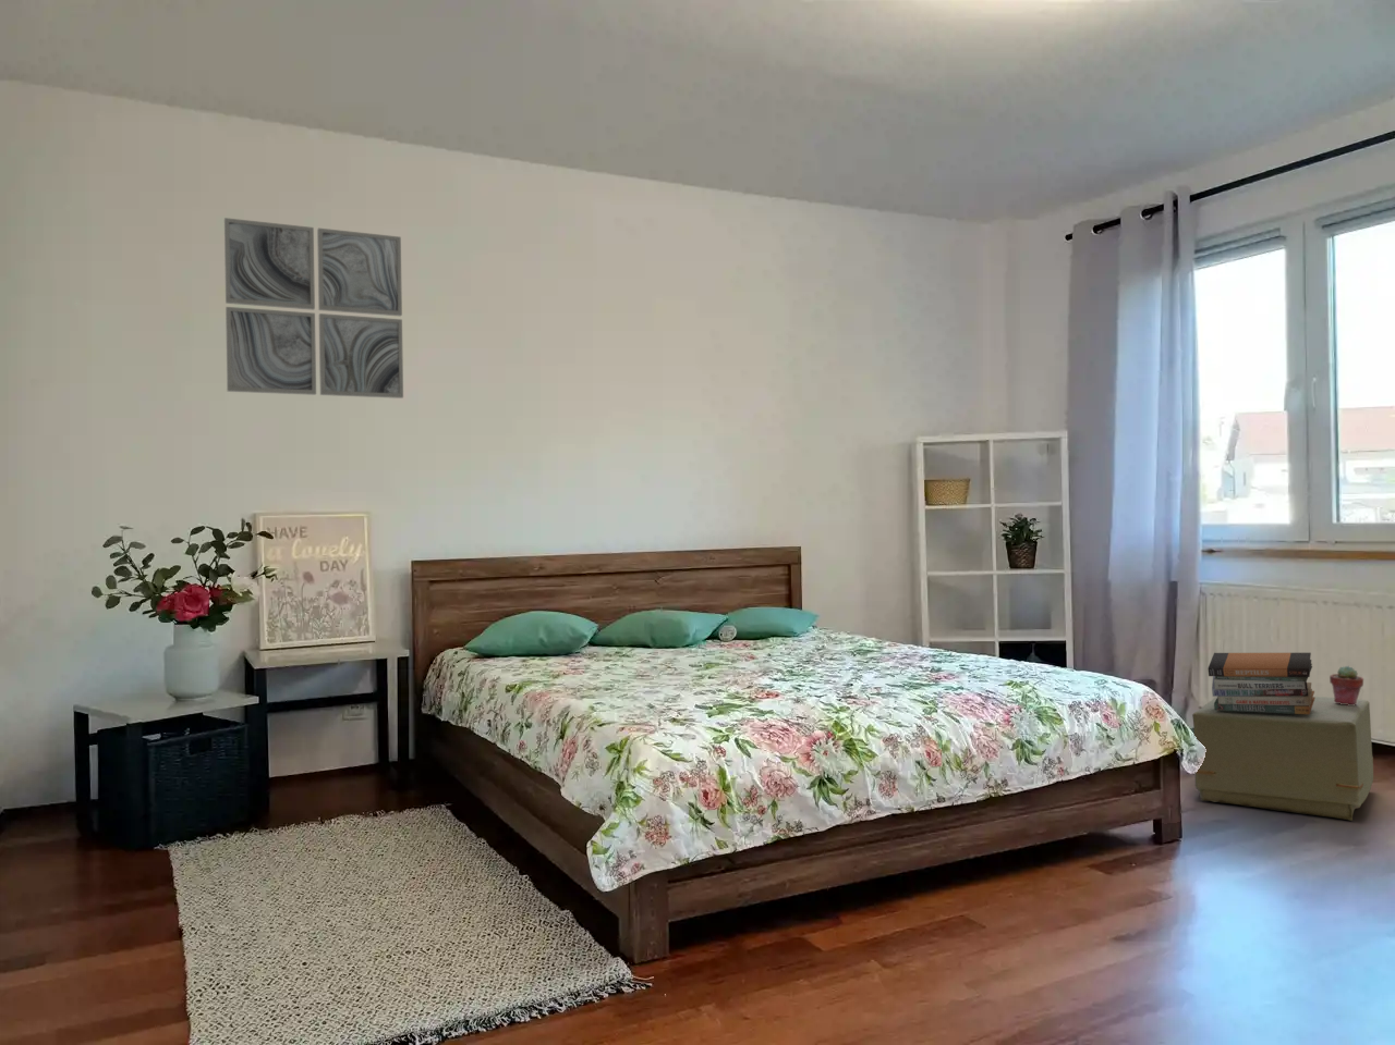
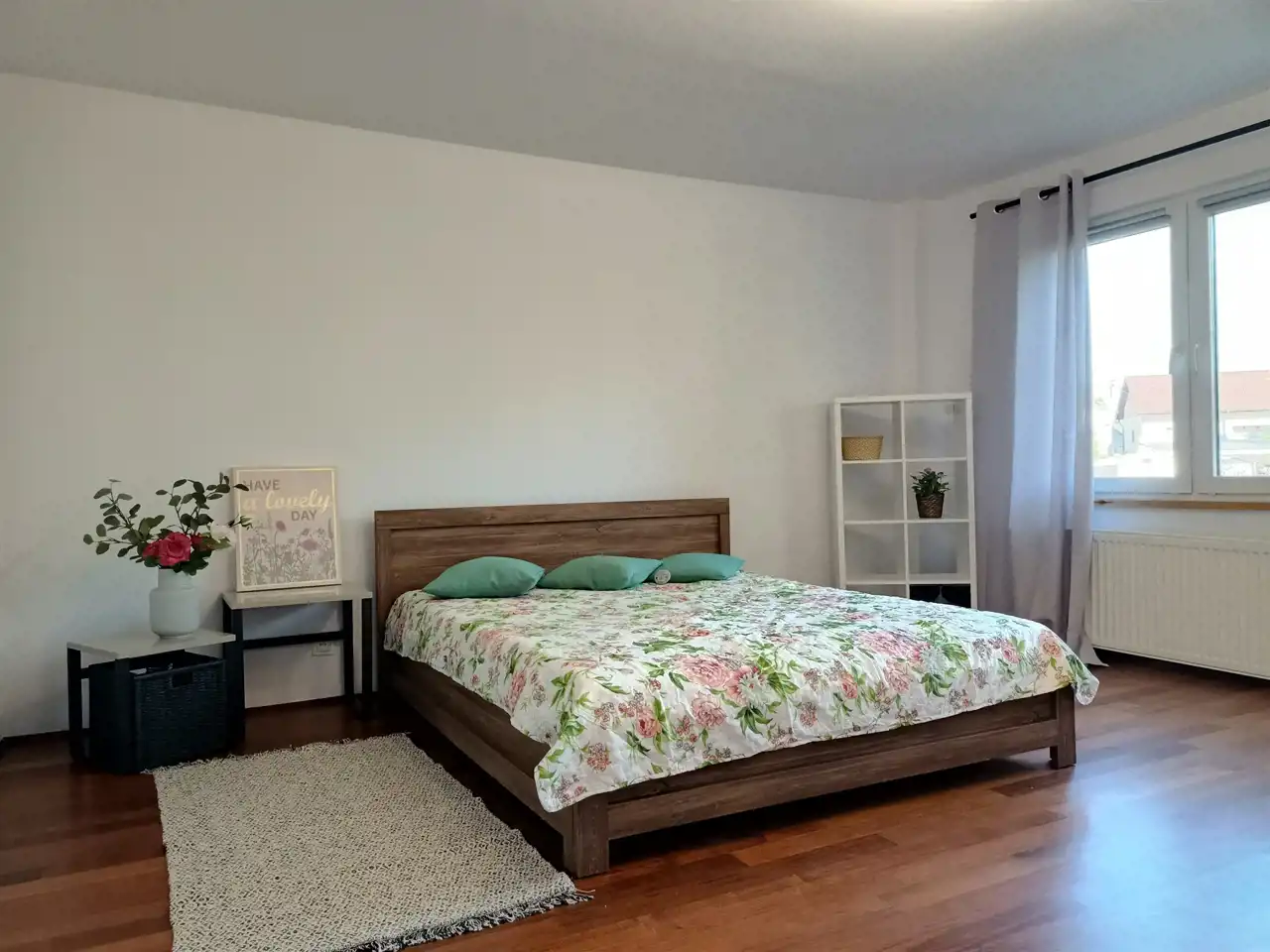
- potted succulent (1343, 685)
- wall art (319, 310)
- cardboard box (1284, 748)
- book stack (1262, 685)
